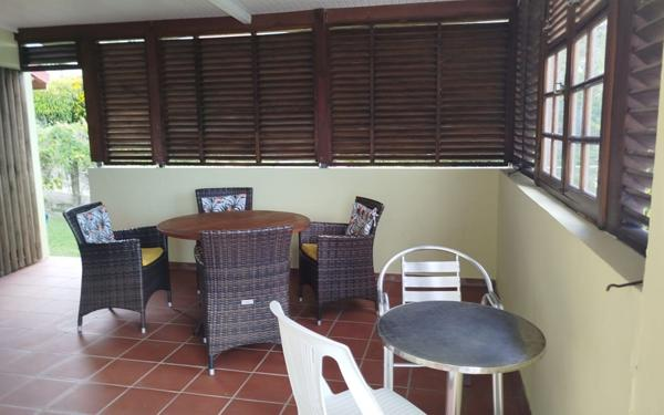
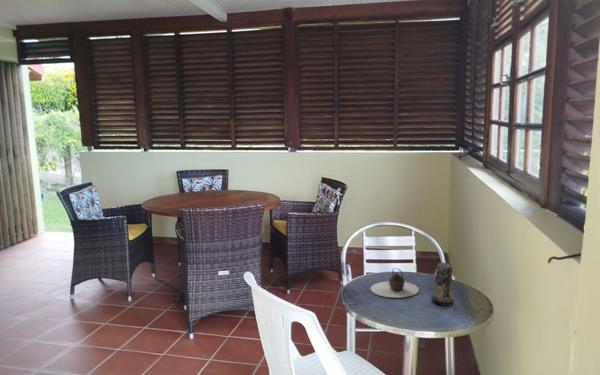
+ candle (442, 283)
+ teapot (394, 278)
